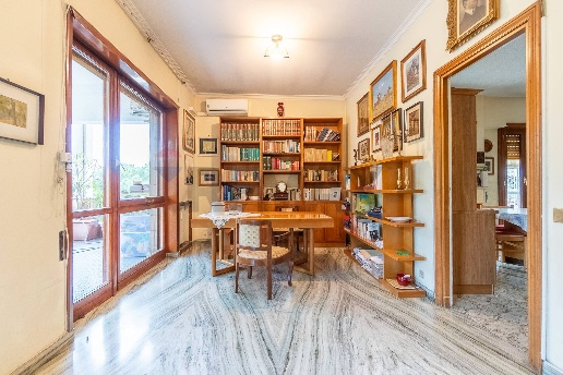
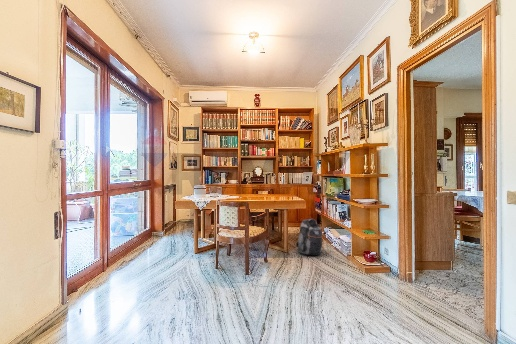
+ backpack (310, 235)
